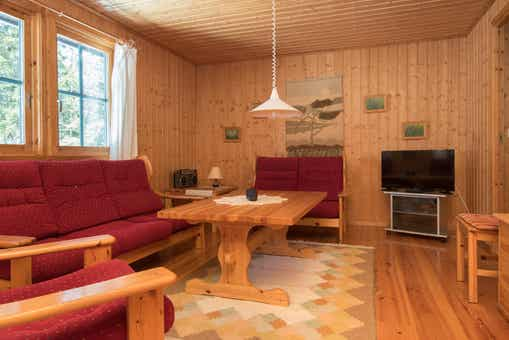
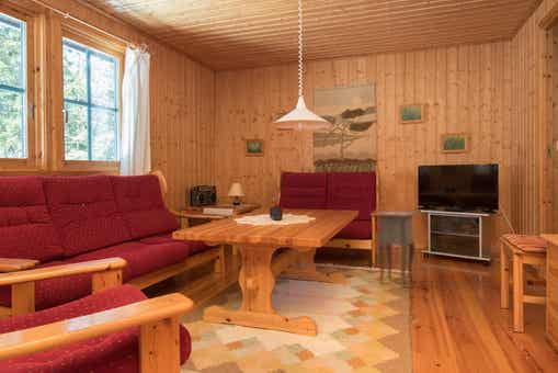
+ side table (396, 244)
